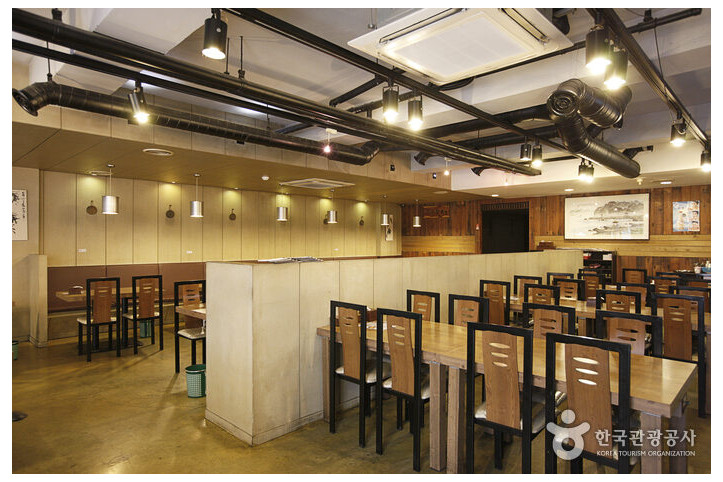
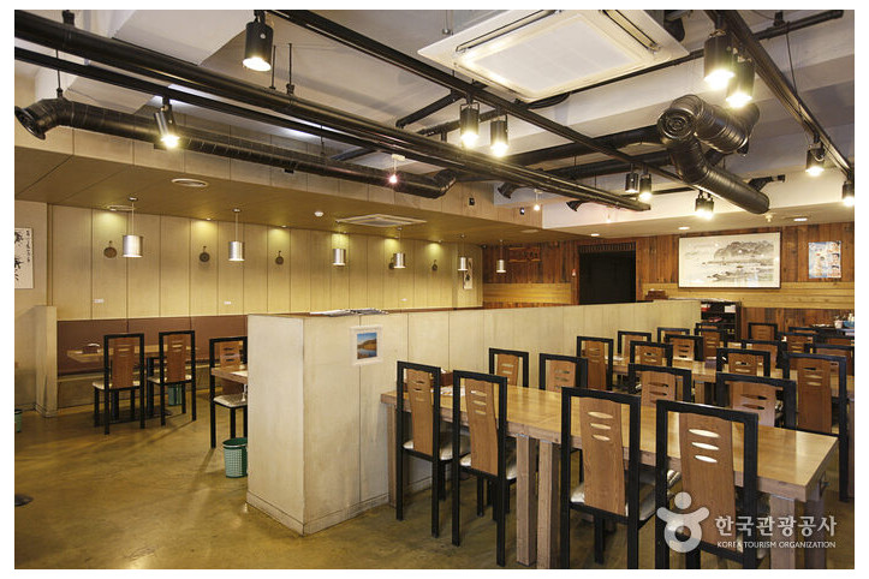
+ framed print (367, 345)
